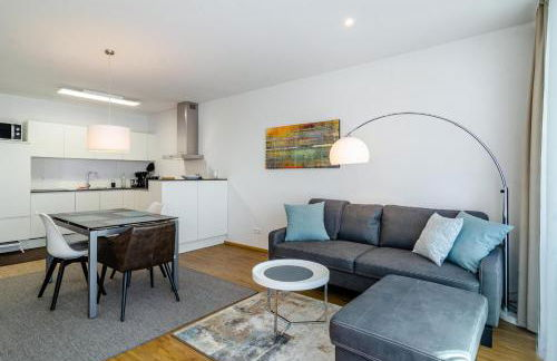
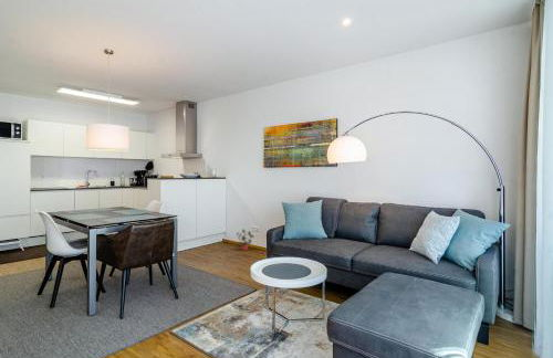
+ potted plant (244, 239)
